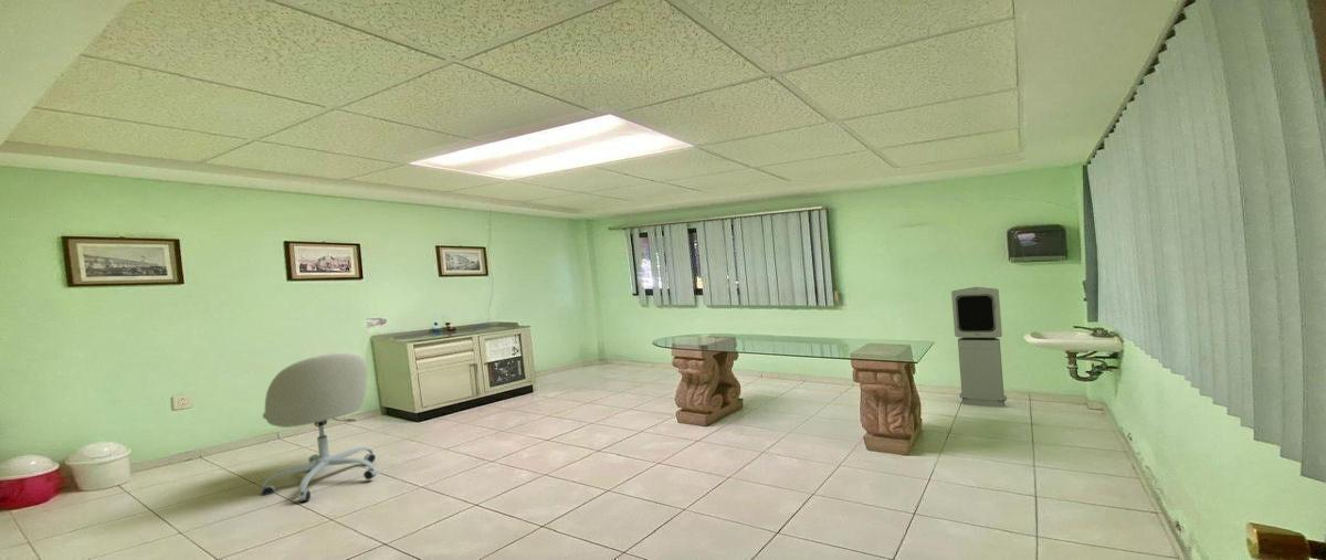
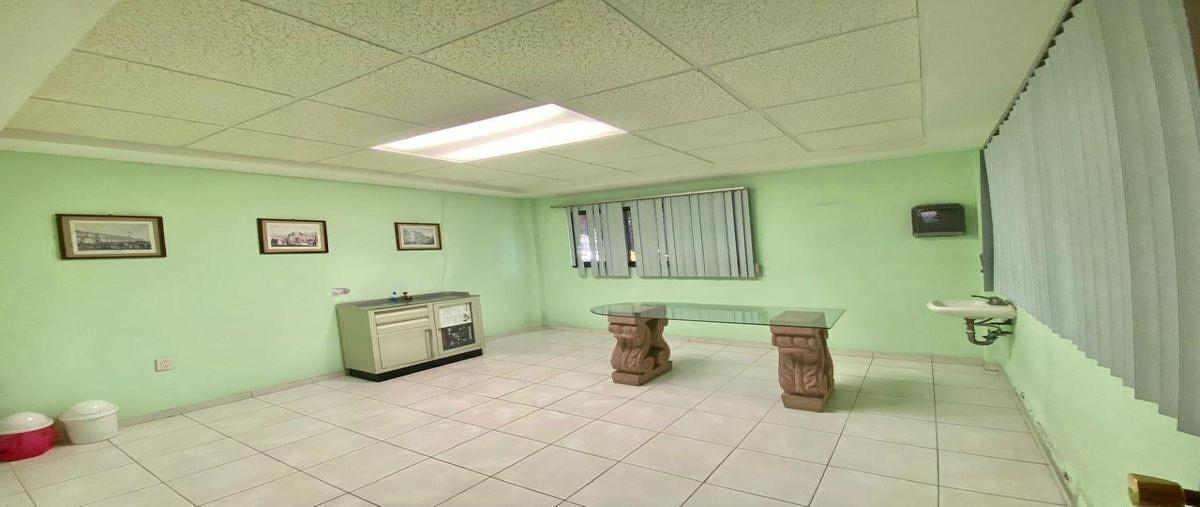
- air purifier (979, 345)
- office chair (318, 416)
